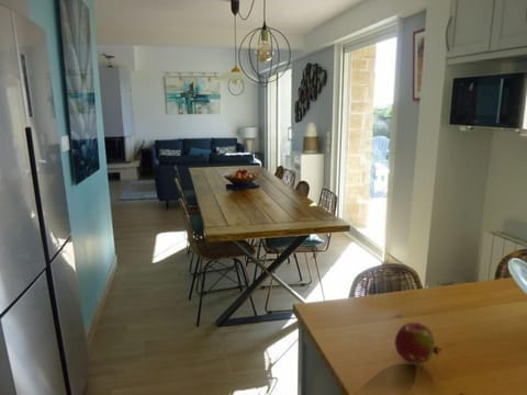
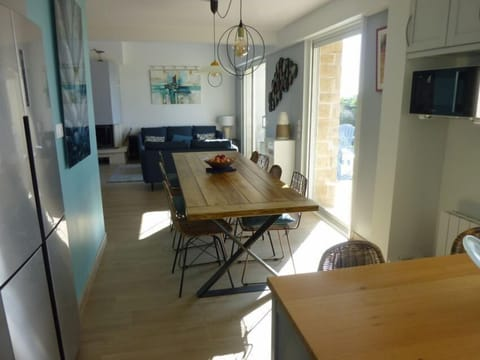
- fruit (417, 343)
